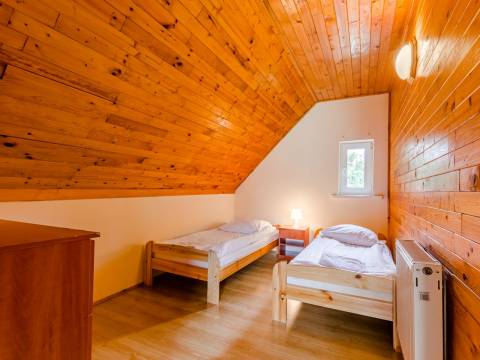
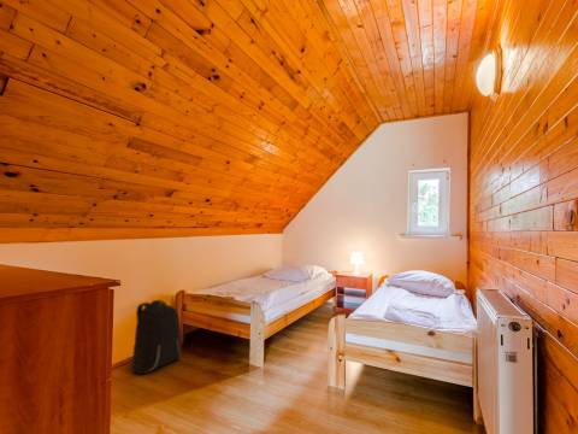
+ backpack (154, 332)
